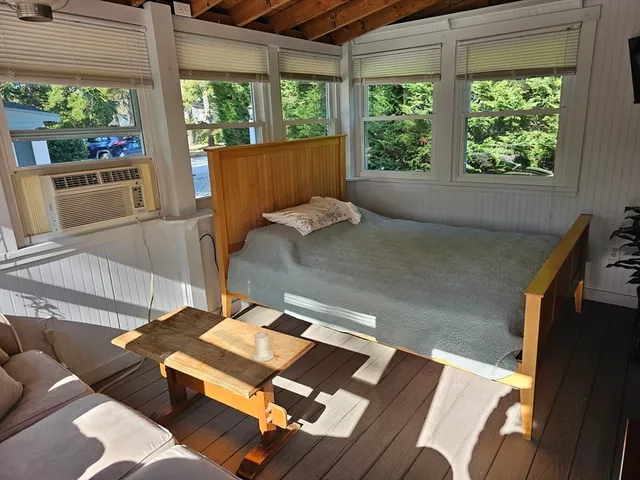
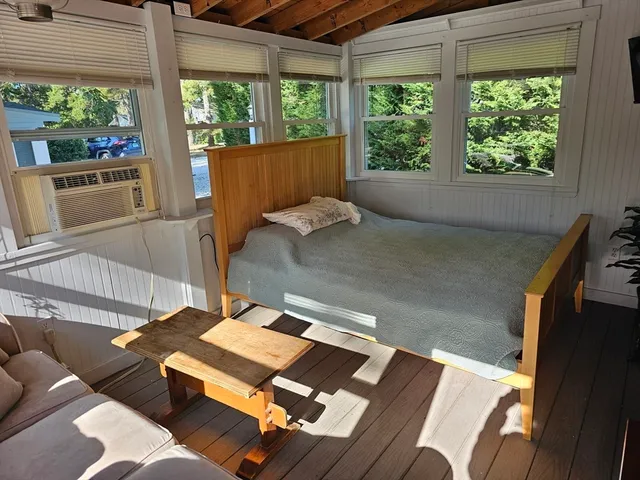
- candle (262, 344)
